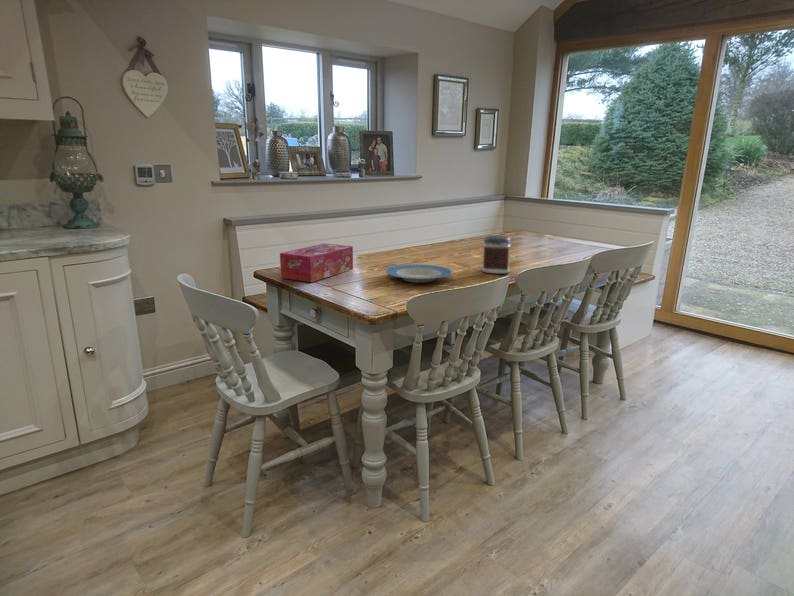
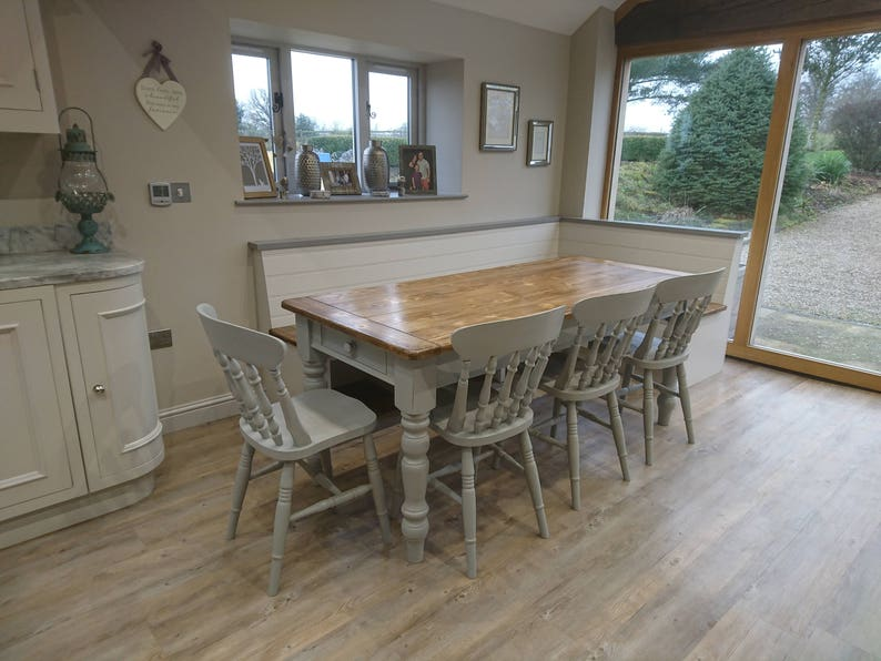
- jar (496, 254)
- tissue box (318, 261)
- plate (418, 274)
